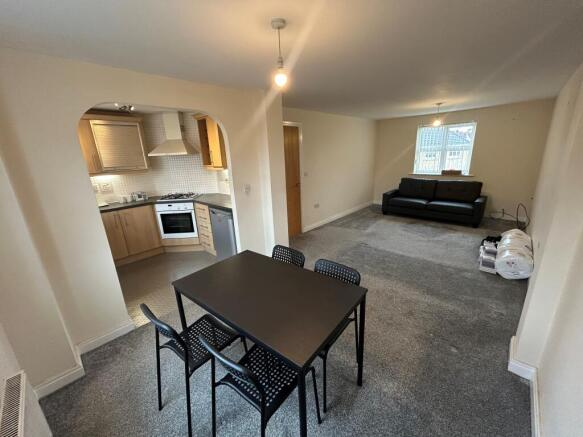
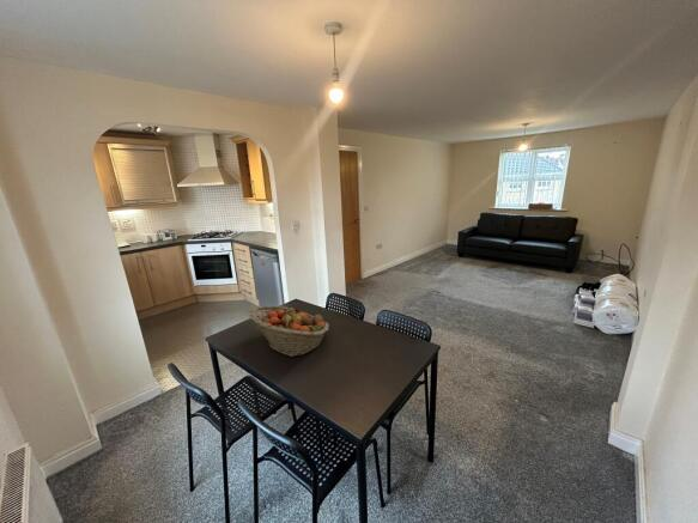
+ fruit basket (290, 324)
